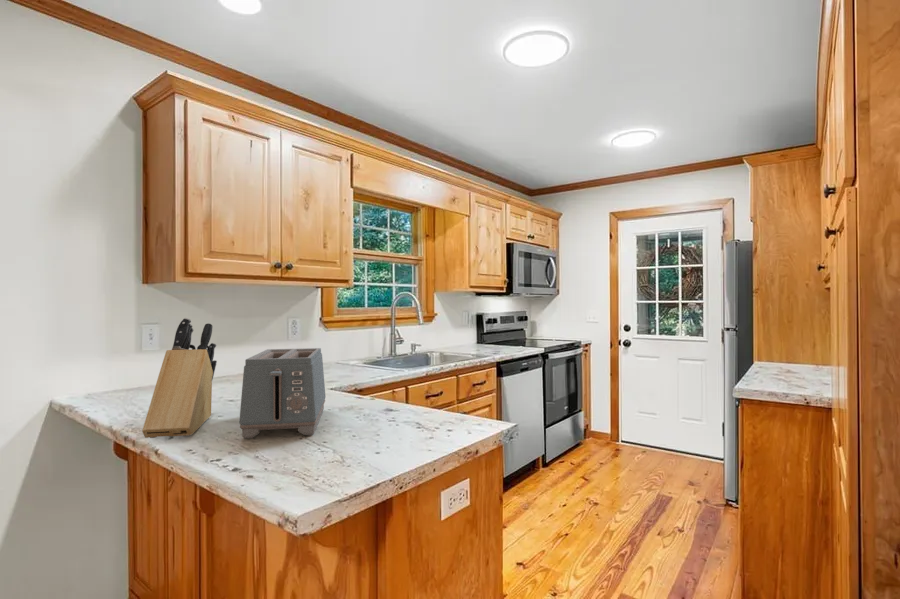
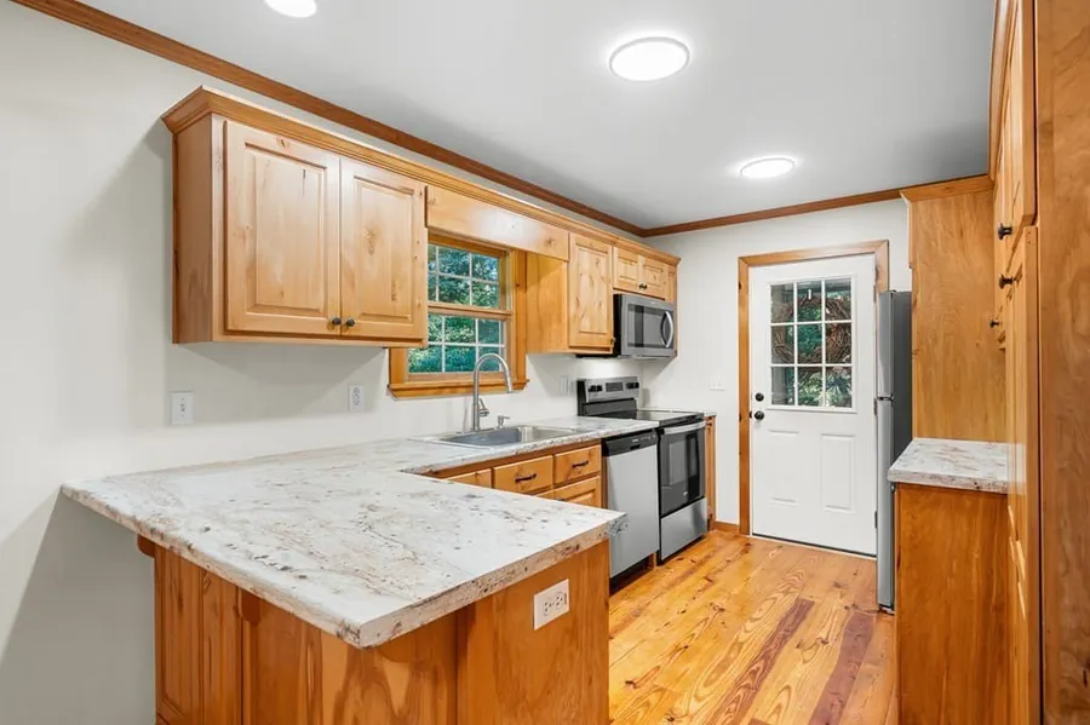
- knife block (185, 371)
- toaster (286, 389)
